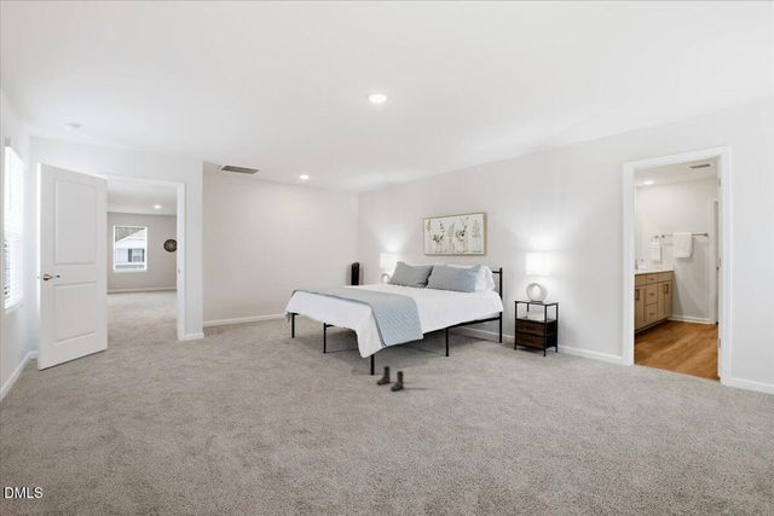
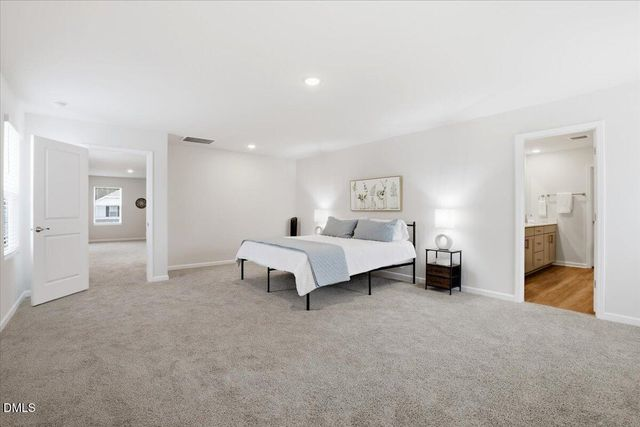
- boots (389, 377)
